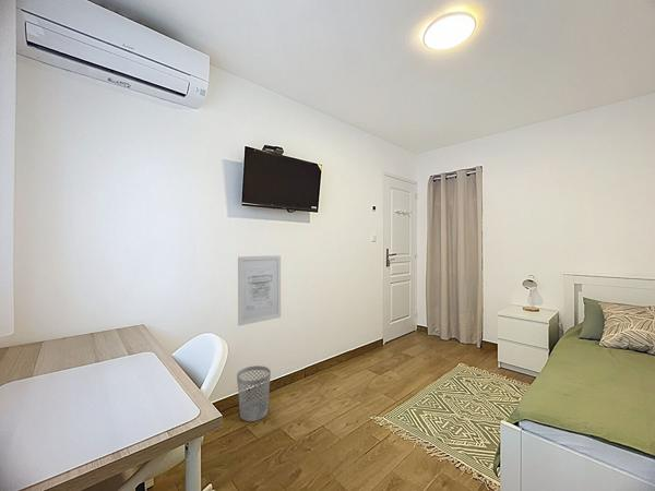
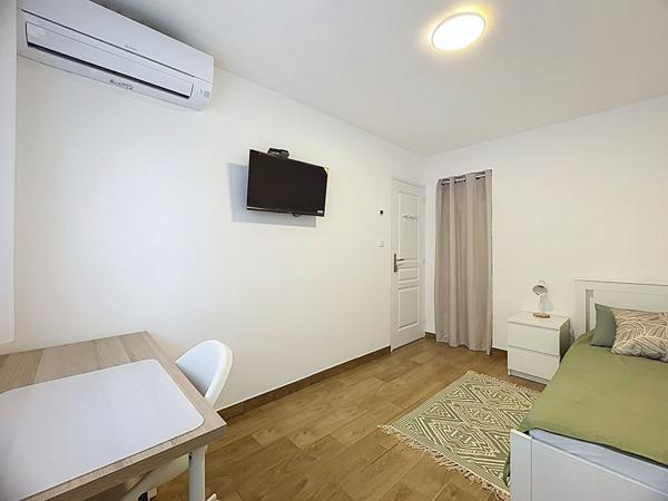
- wall art (260, 288)
- wastebasket (253, 392)
